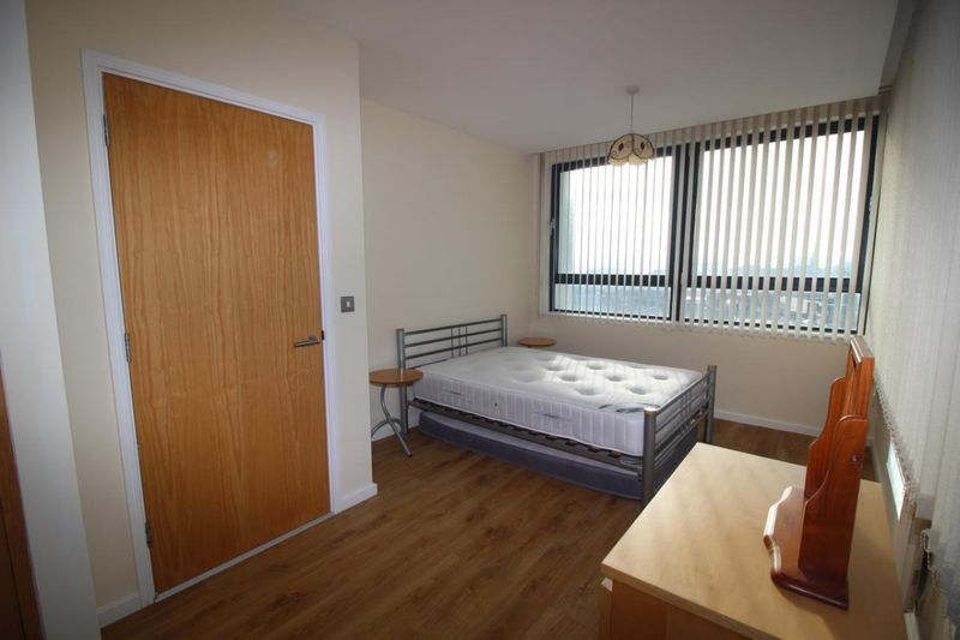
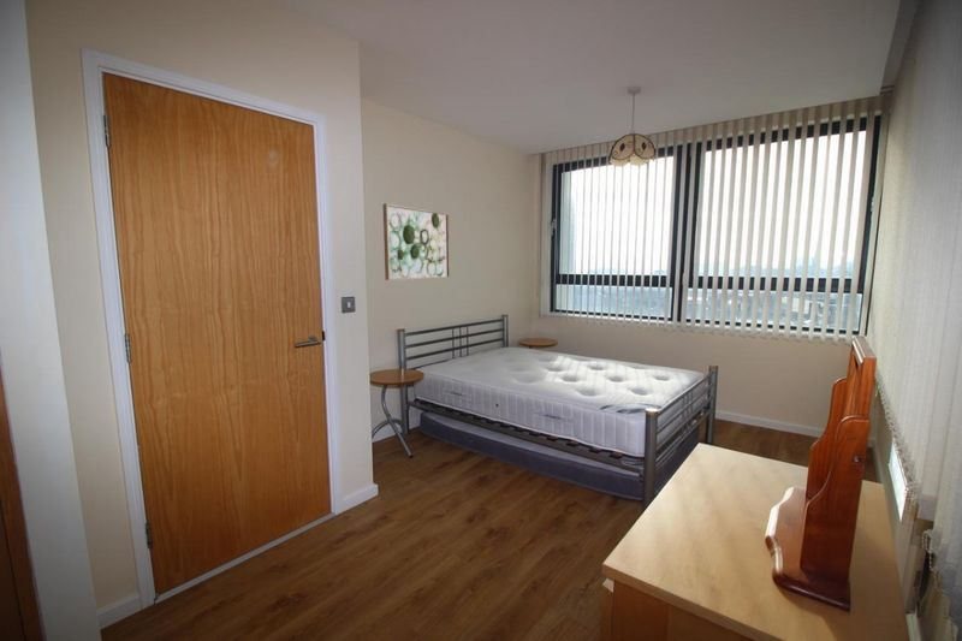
+ wall art (420, 244)
